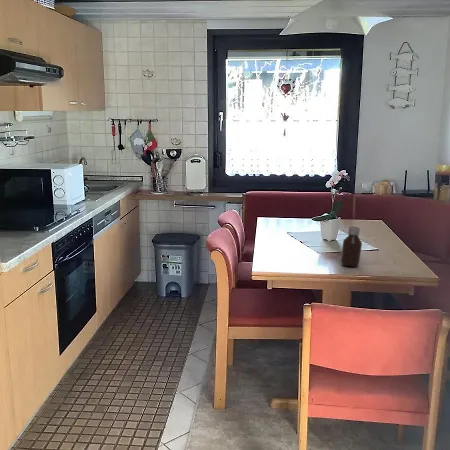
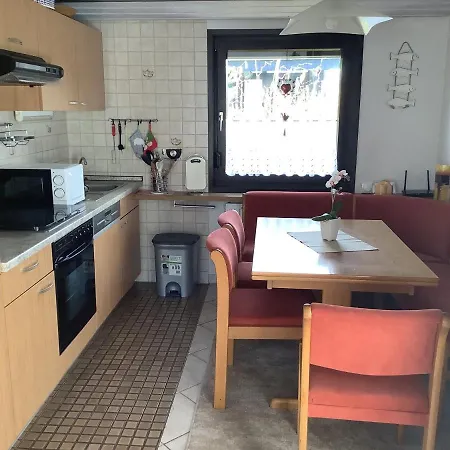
- bottle (351, 246)
